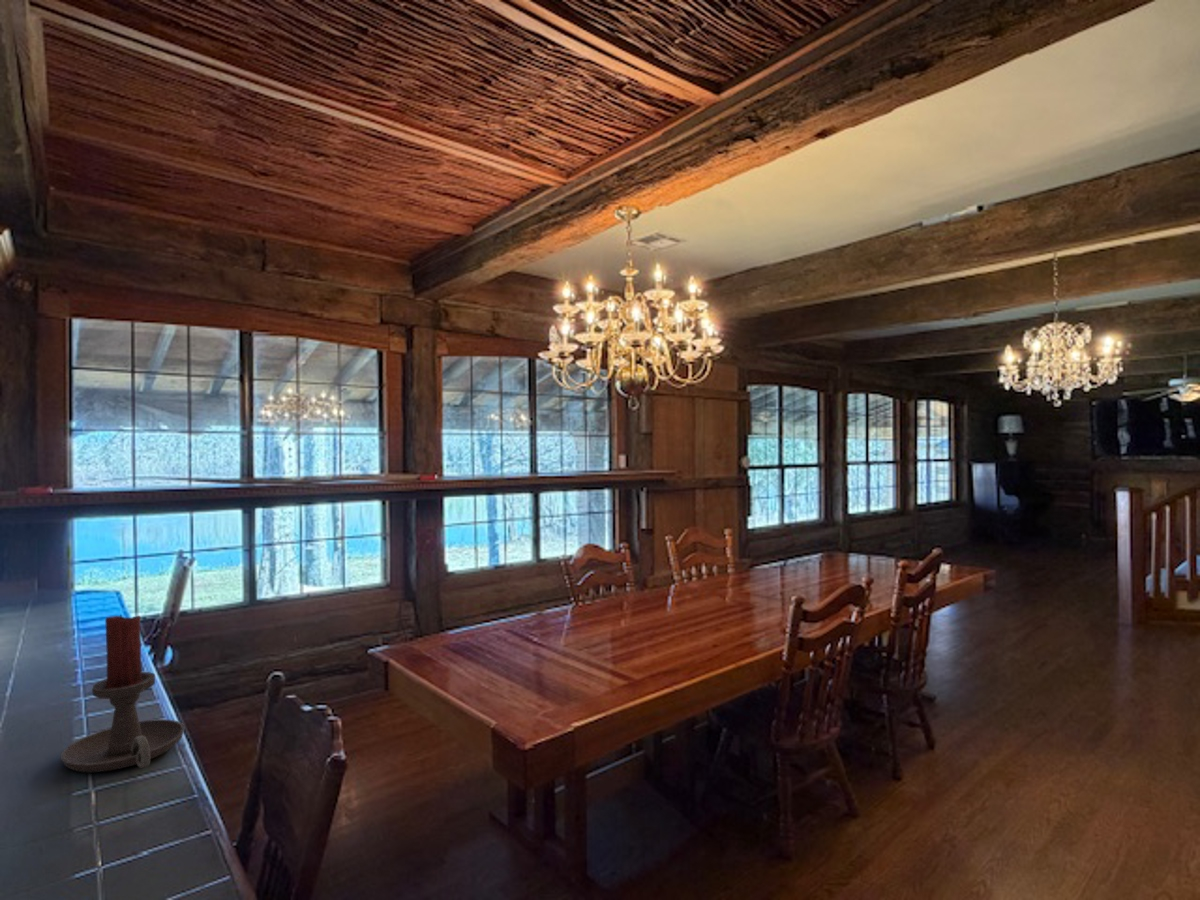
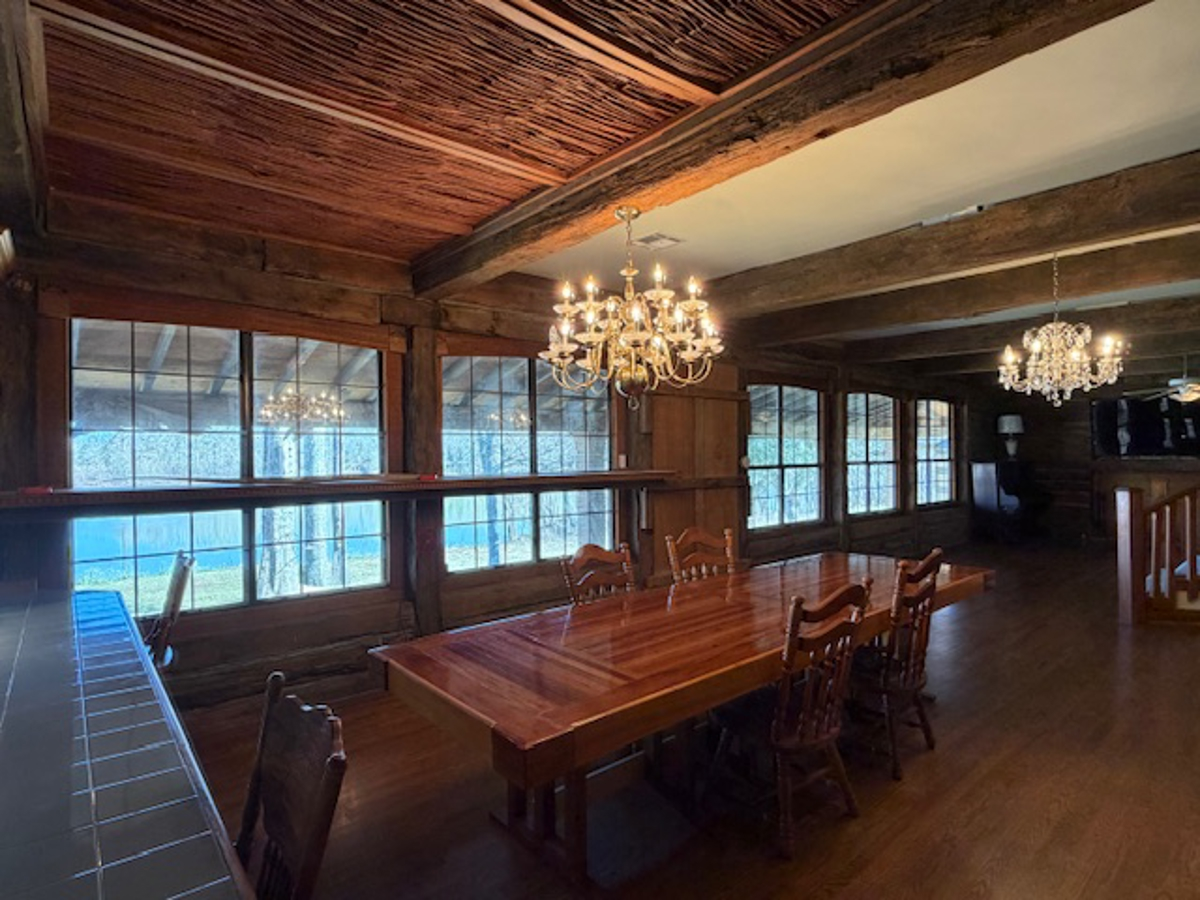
- candle holder (128, 686)
